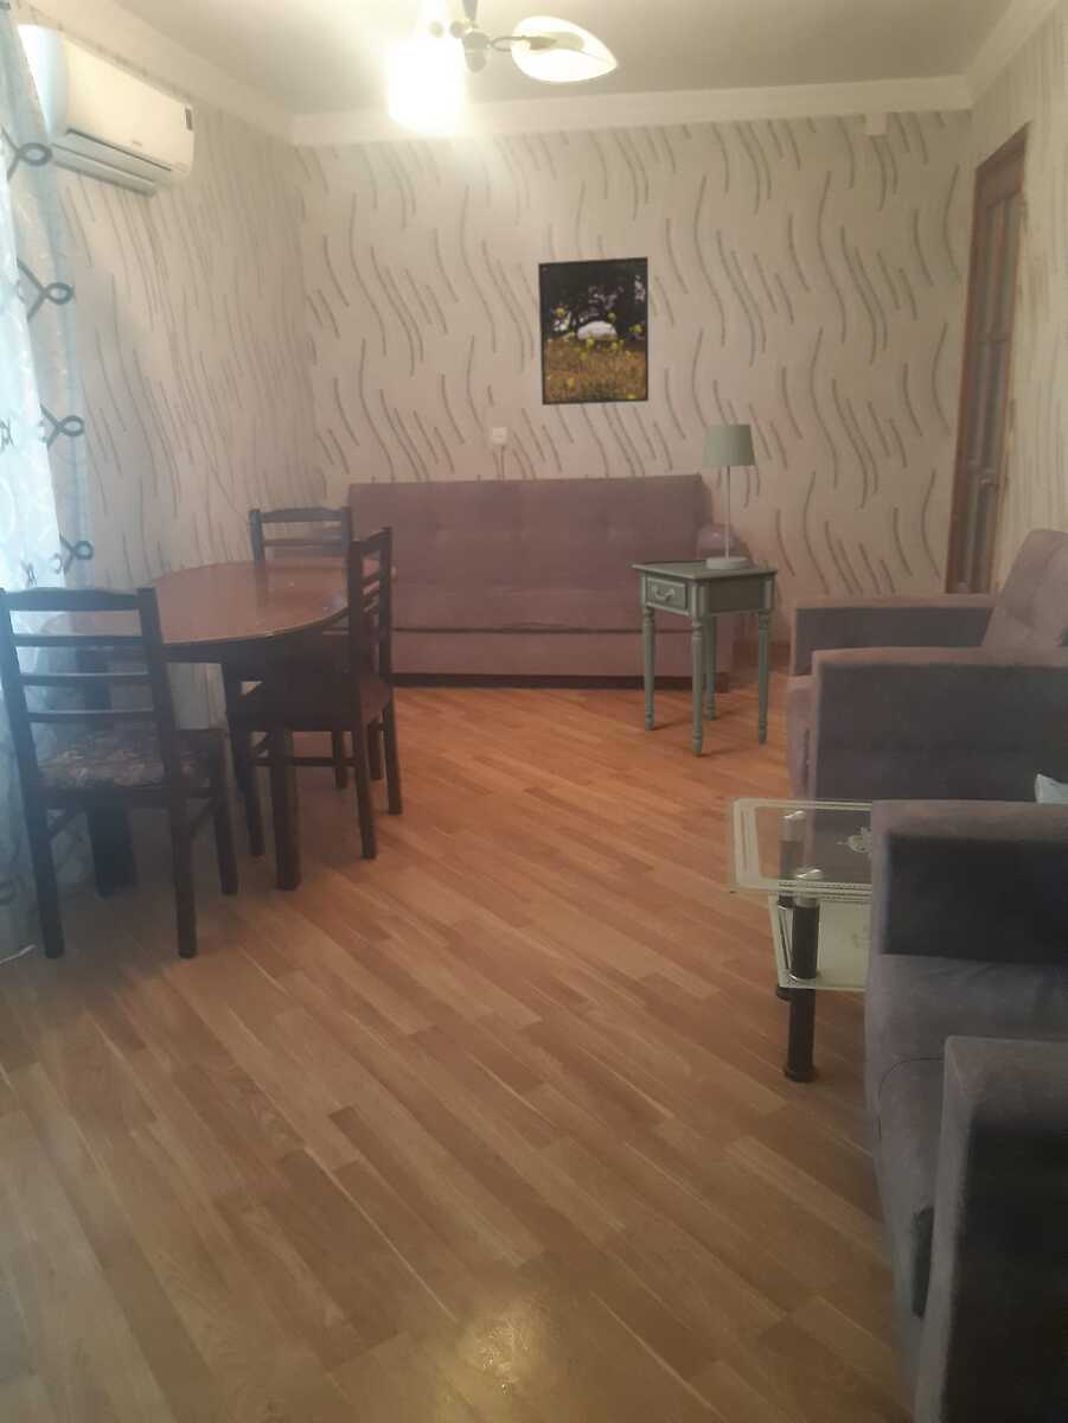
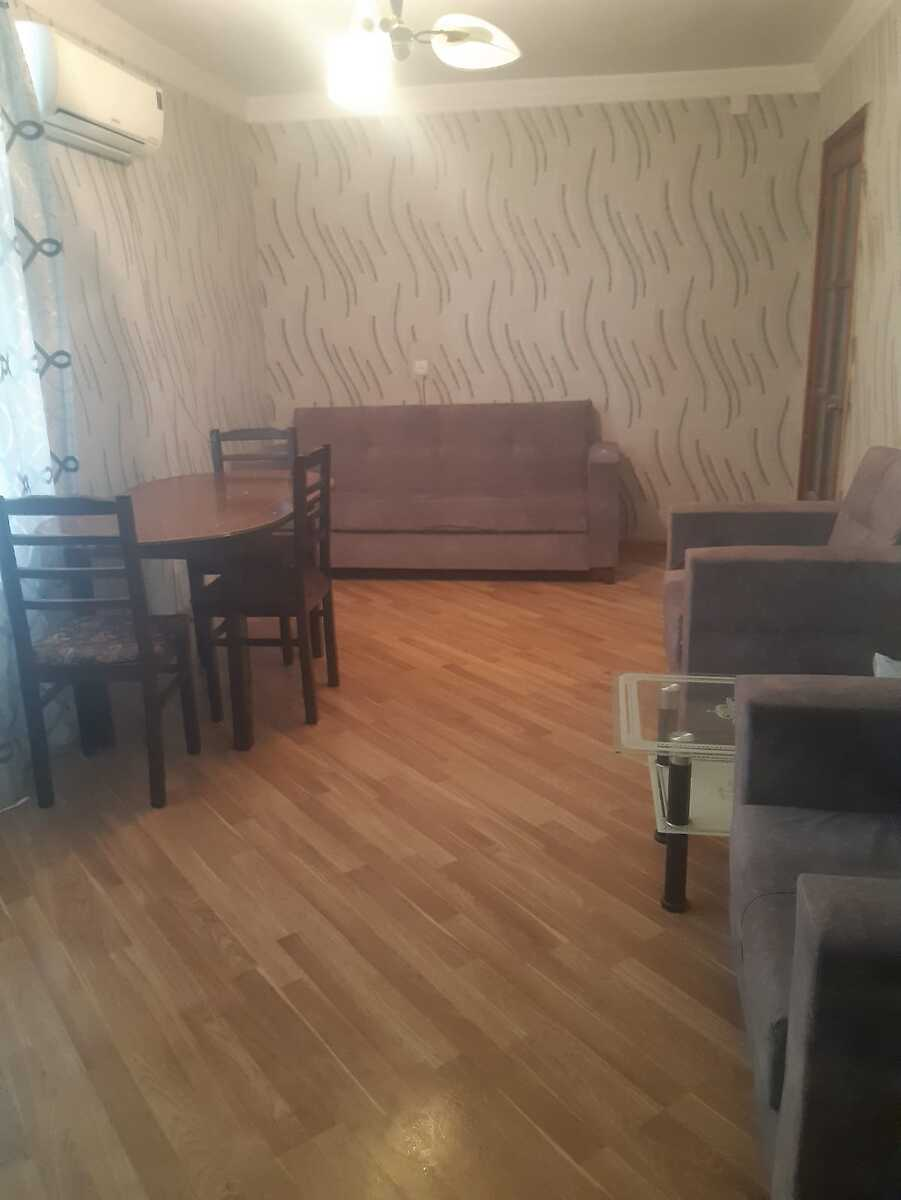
- side table (701, 652)
- table lamp (727, 496)
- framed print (594, 332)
